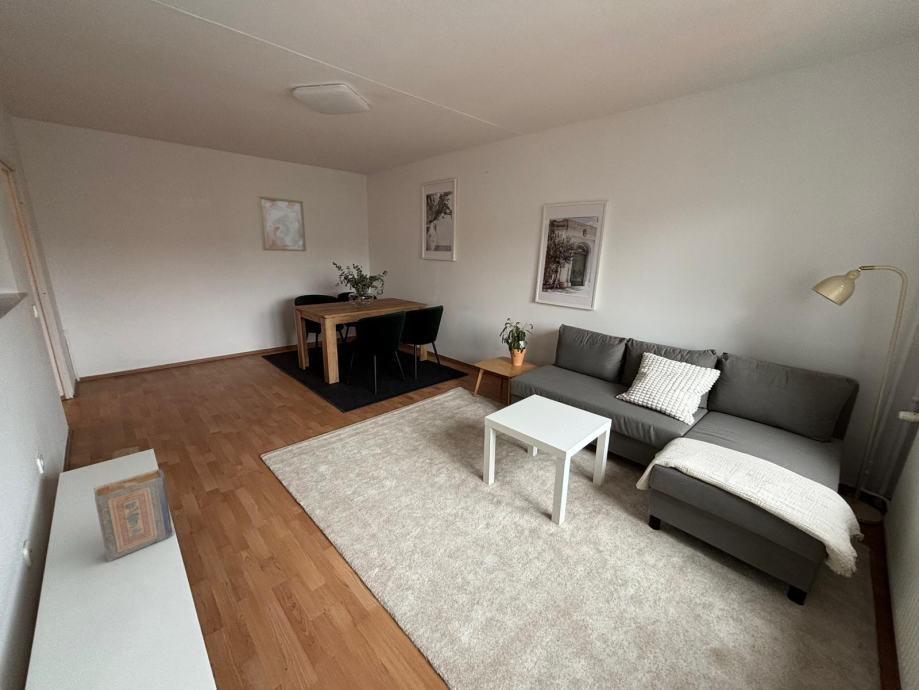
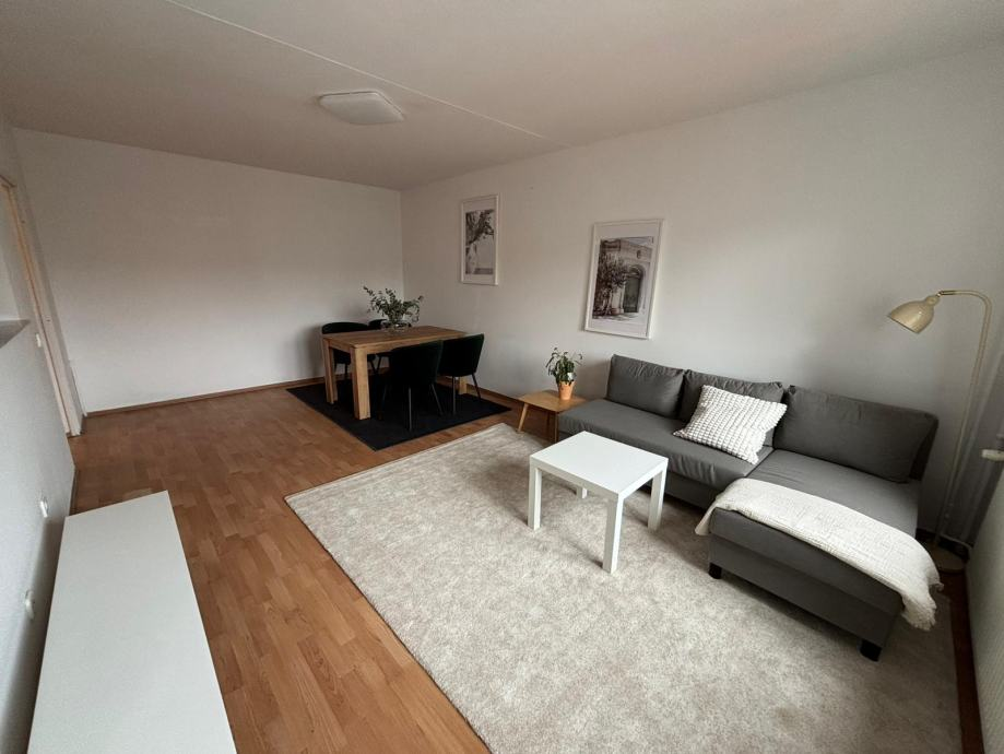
- wall art (283, 225)
- book (135, 512)
